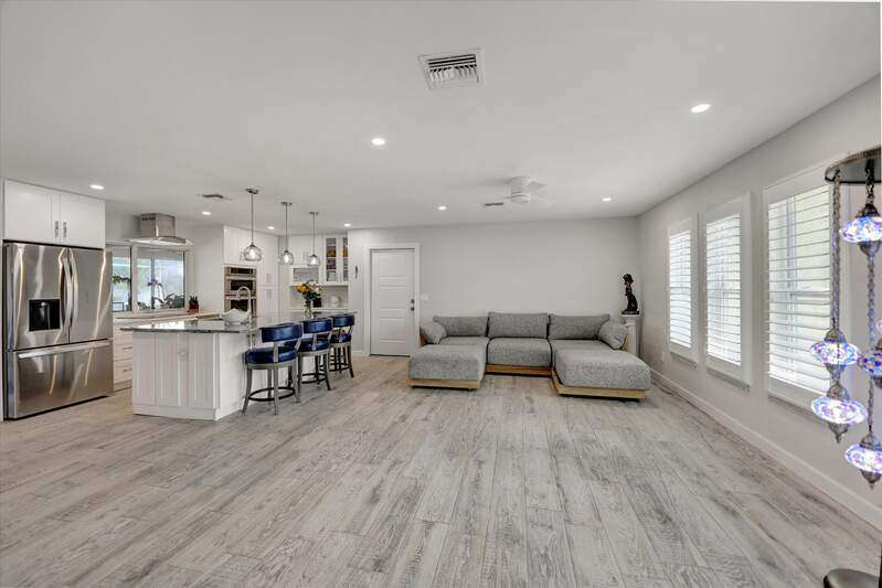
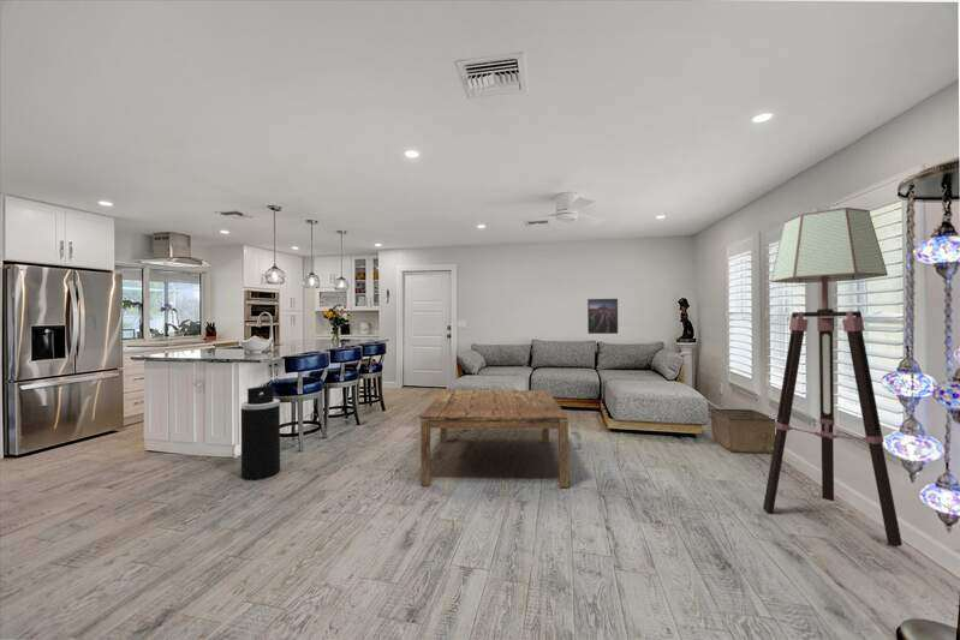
+ floor lamp (819, 365)
+ storage bin (743, 429)
+ coffee table (494, 427)
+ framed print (602, 316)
+ trash can (261, 430)
